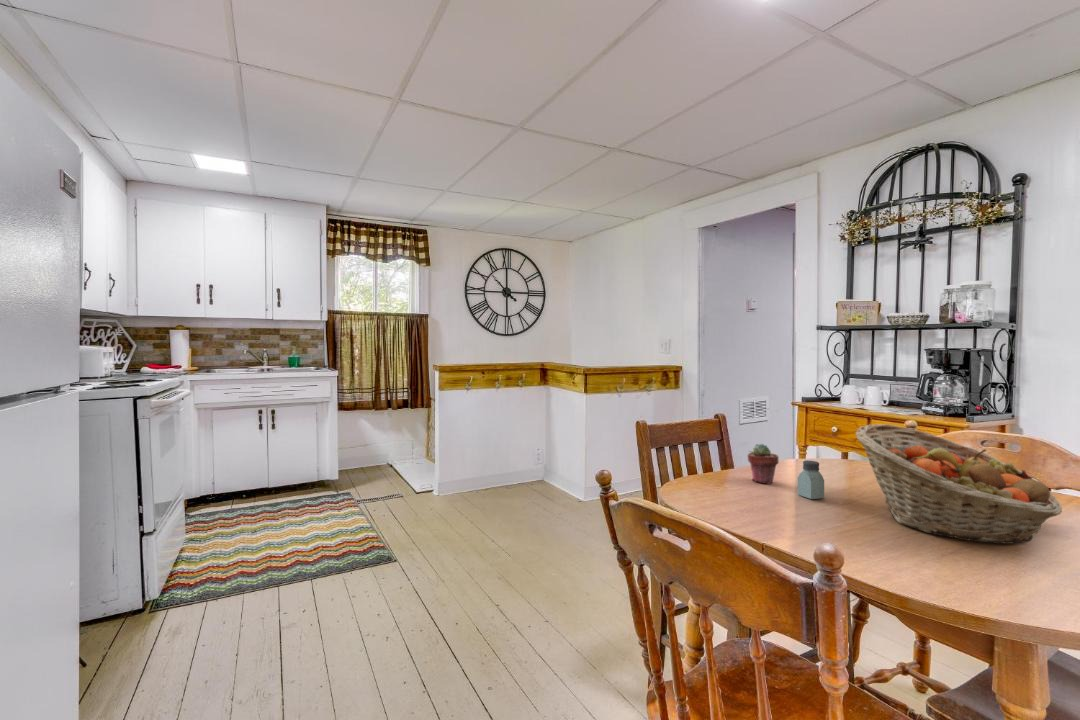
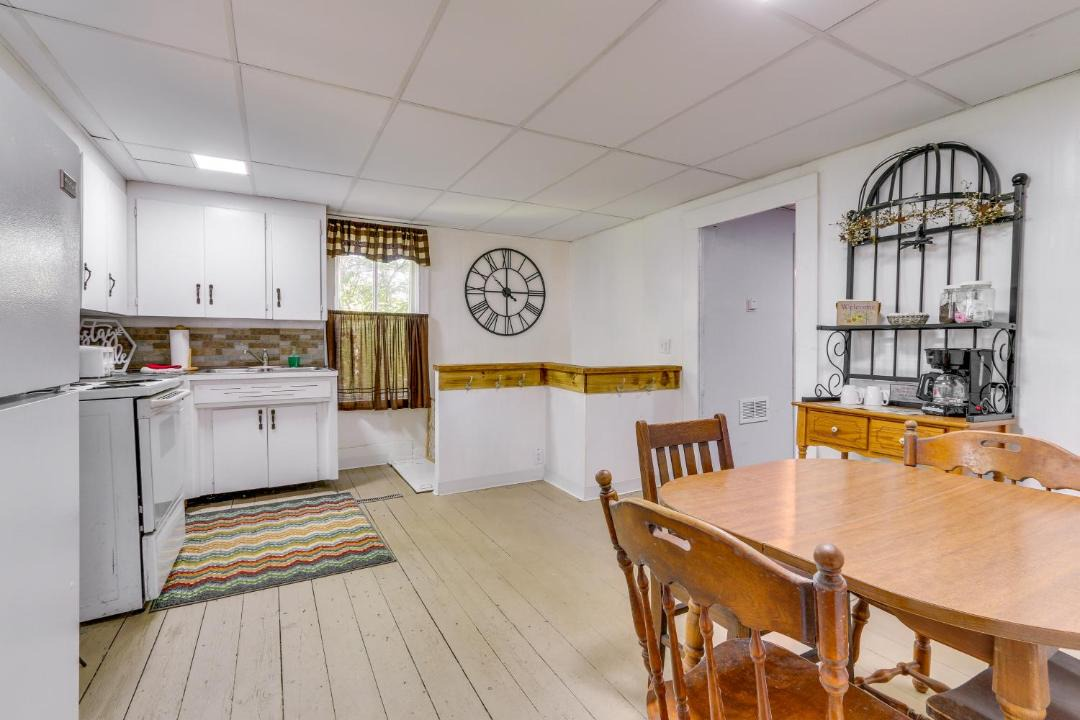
- fruit basket (948, 476)
- potted succulent (762, 462)
- saltshaker (810, 479)
